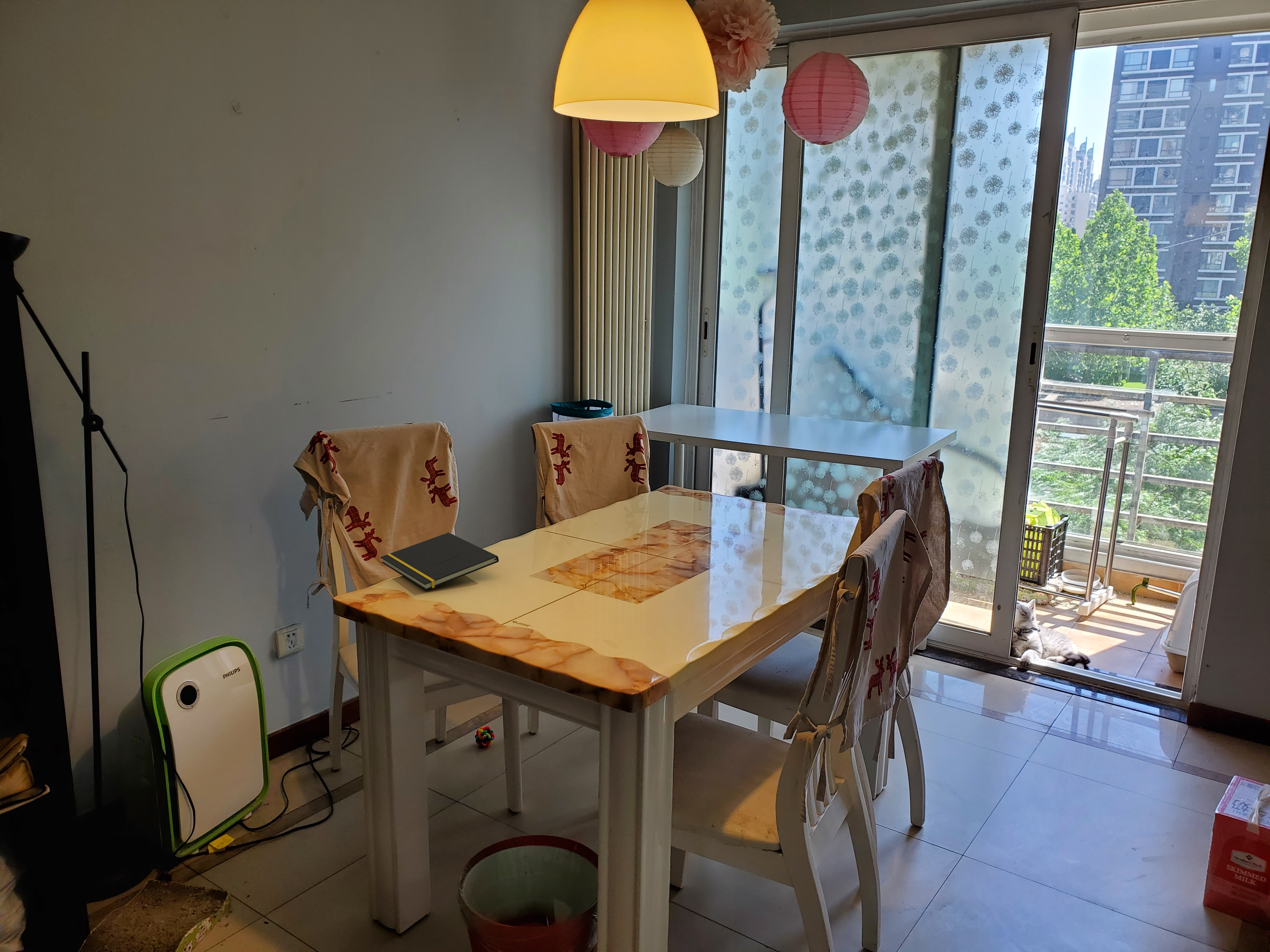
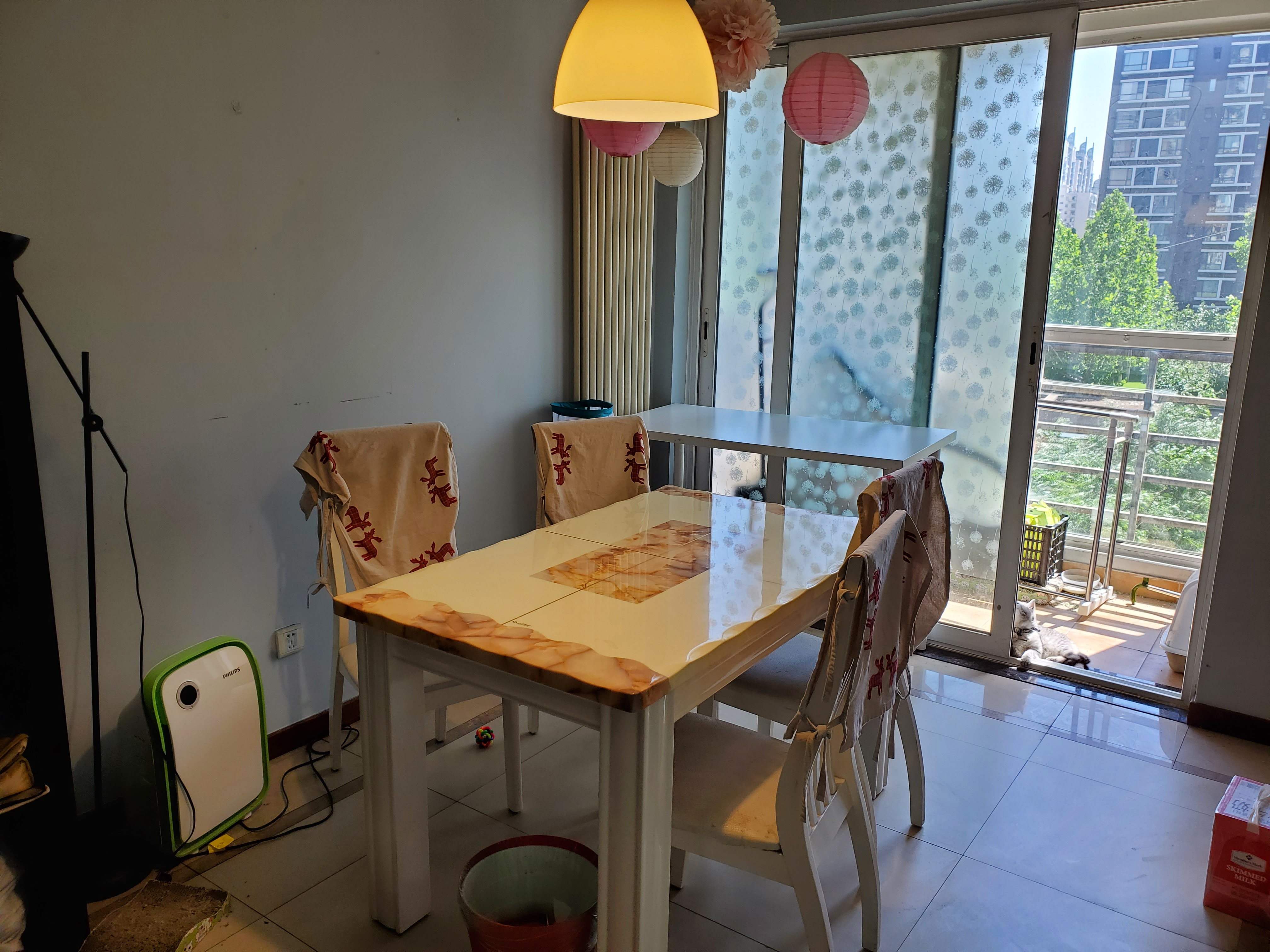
- notepad (438, 559)
